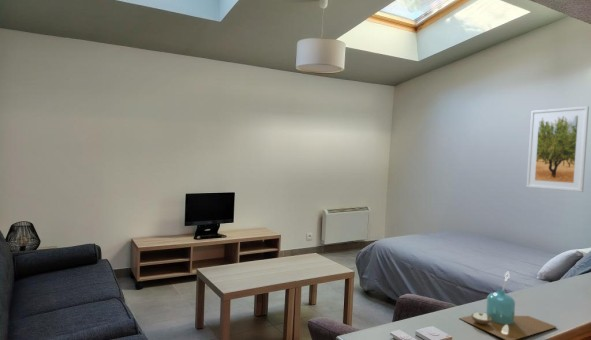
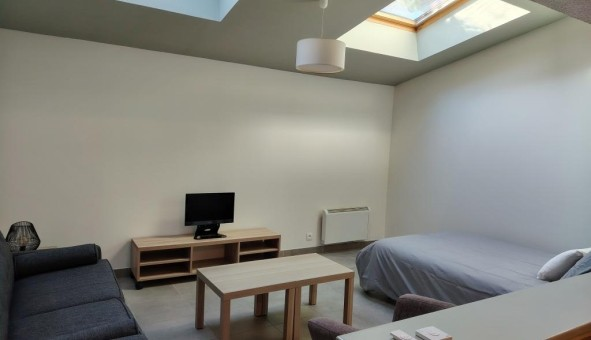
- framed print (555, 149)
- candle (509, 297)
